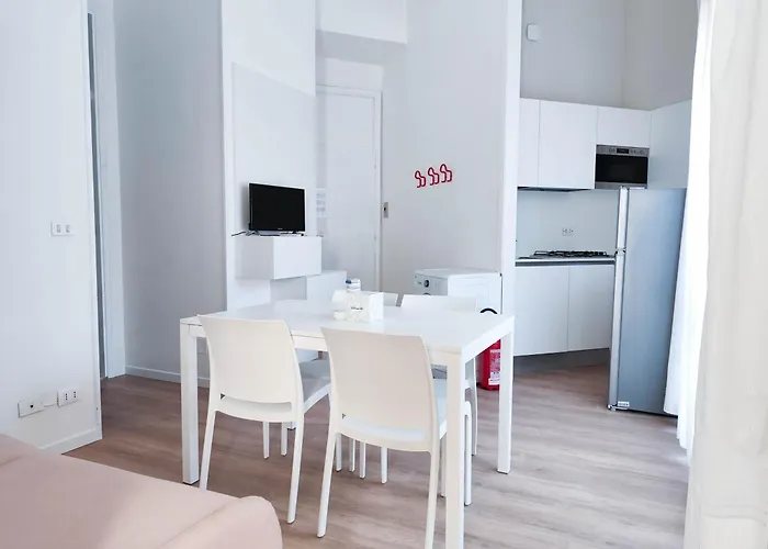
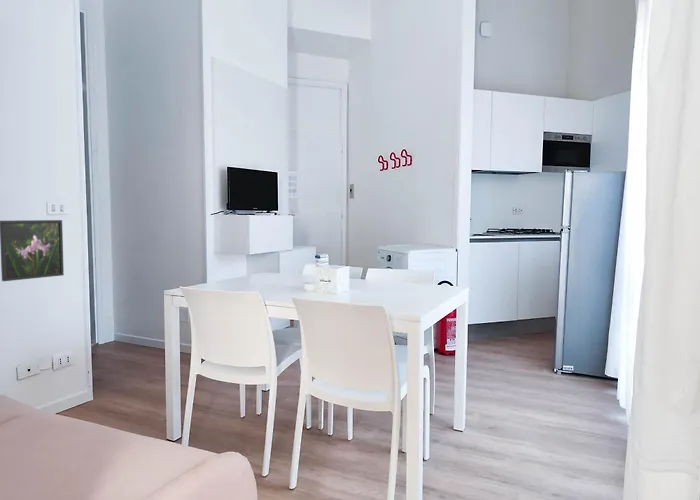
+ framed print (33, 249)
